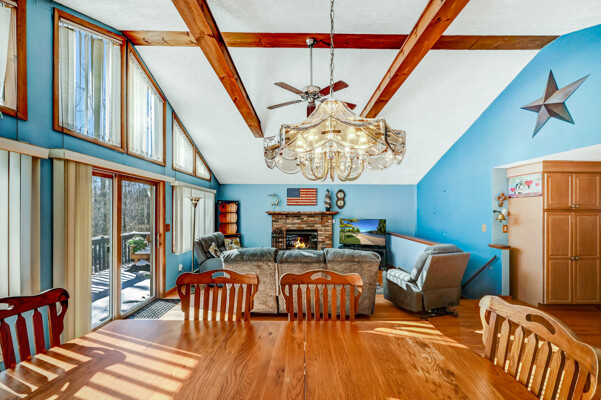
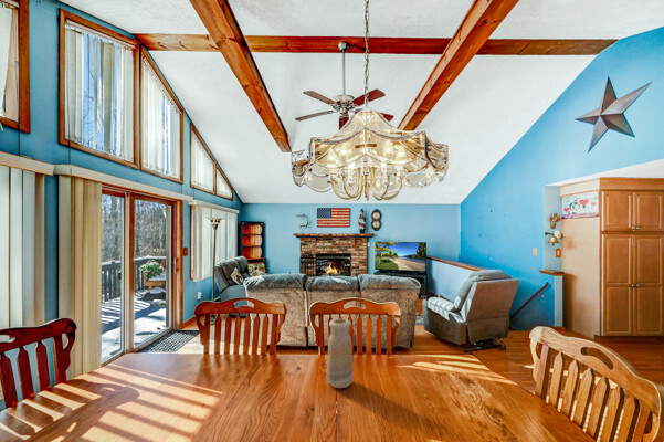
+ vase (339, 351)
